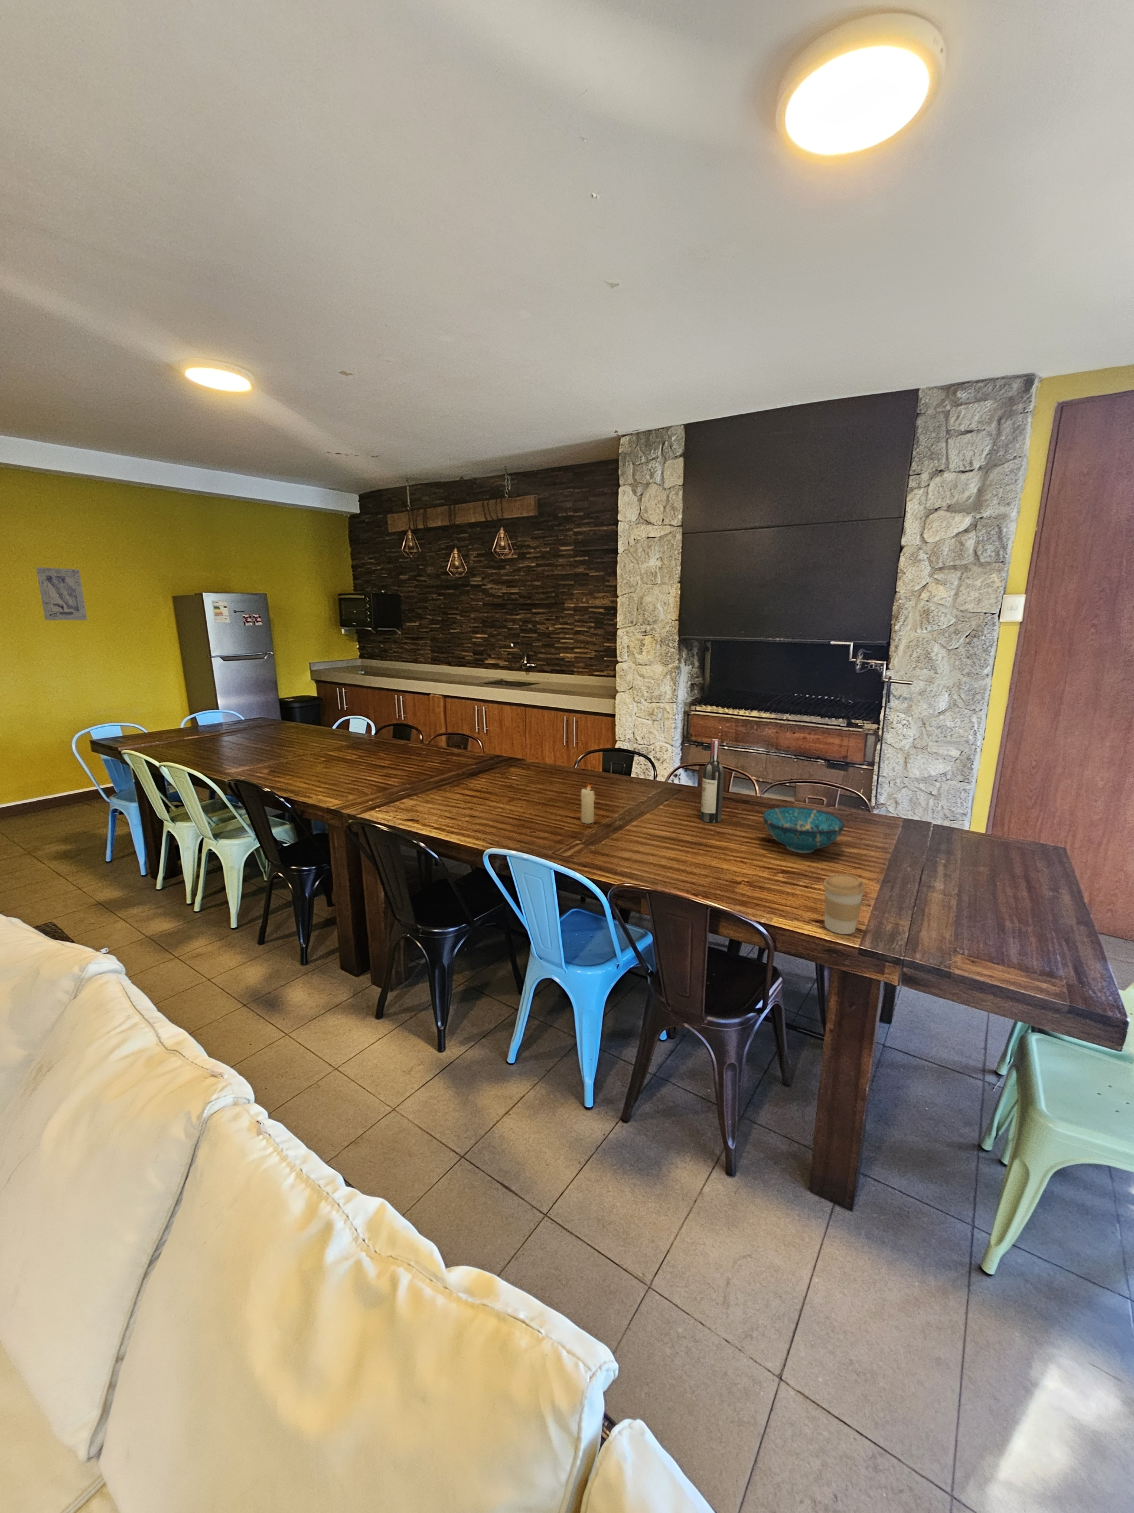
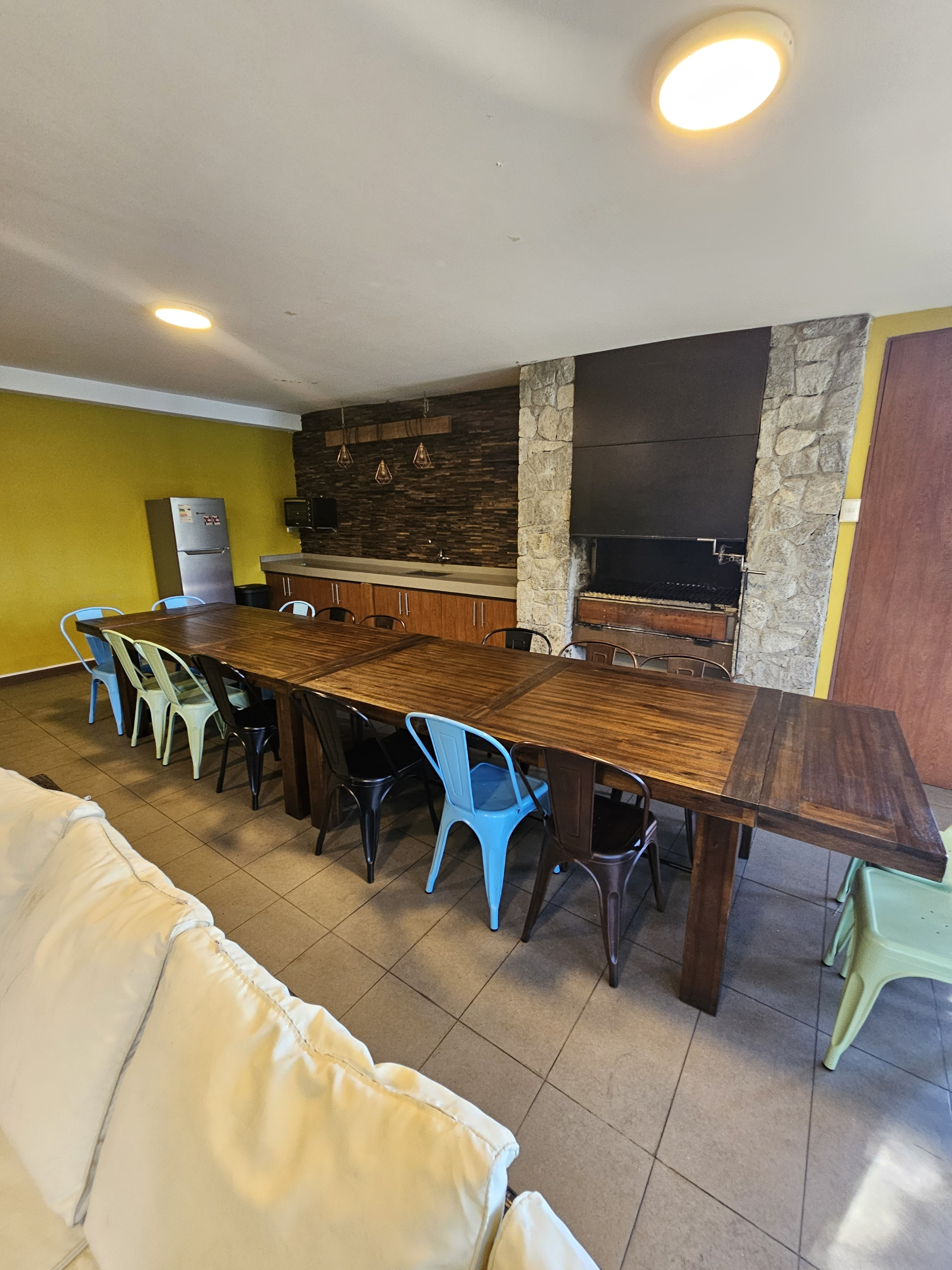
- coffee cup (842, 903)
- decorative bowl (802, 833)
- candle (587, 802)
- wall art (62, 594)
- wine bottle (712, 780)
